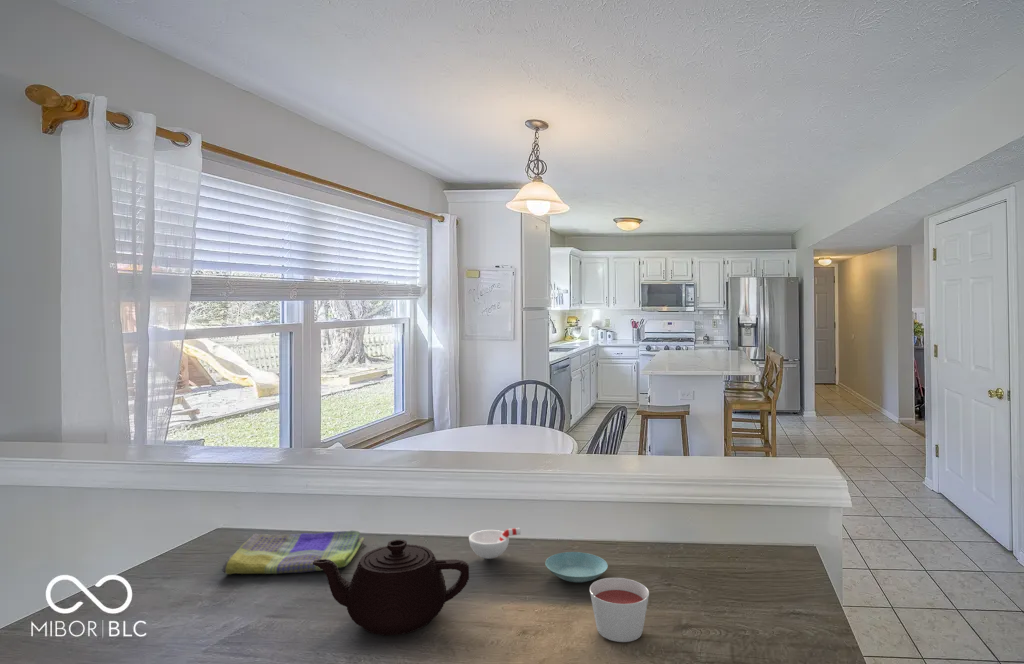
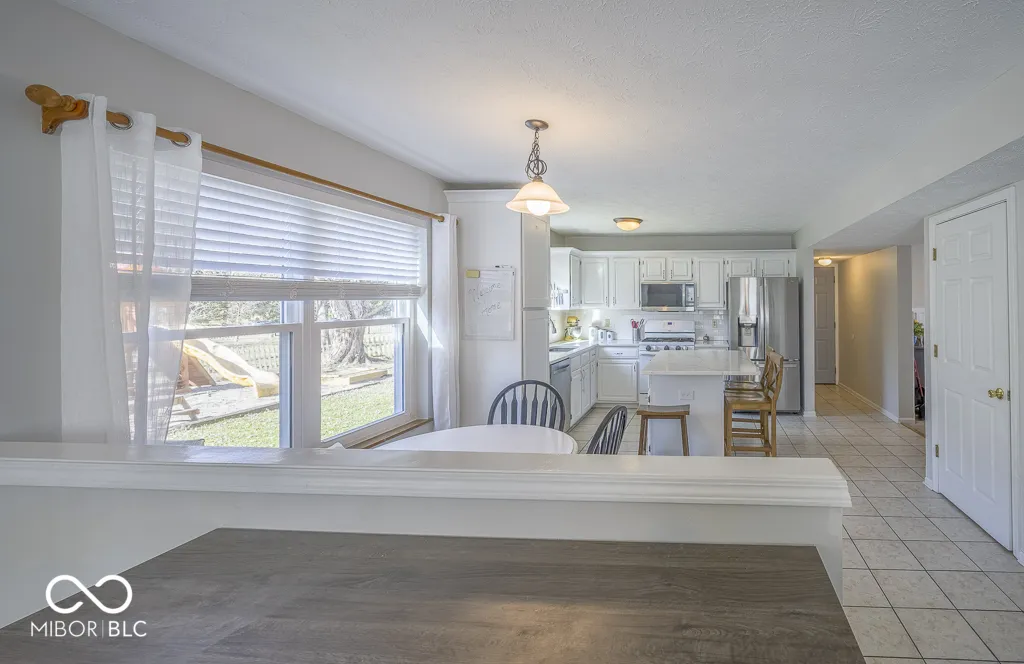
- cup (493, 542)
- saucer (576, 569)
- candle (619, 610)
- teapot (392, 580)
- dish towel (296, 550)
